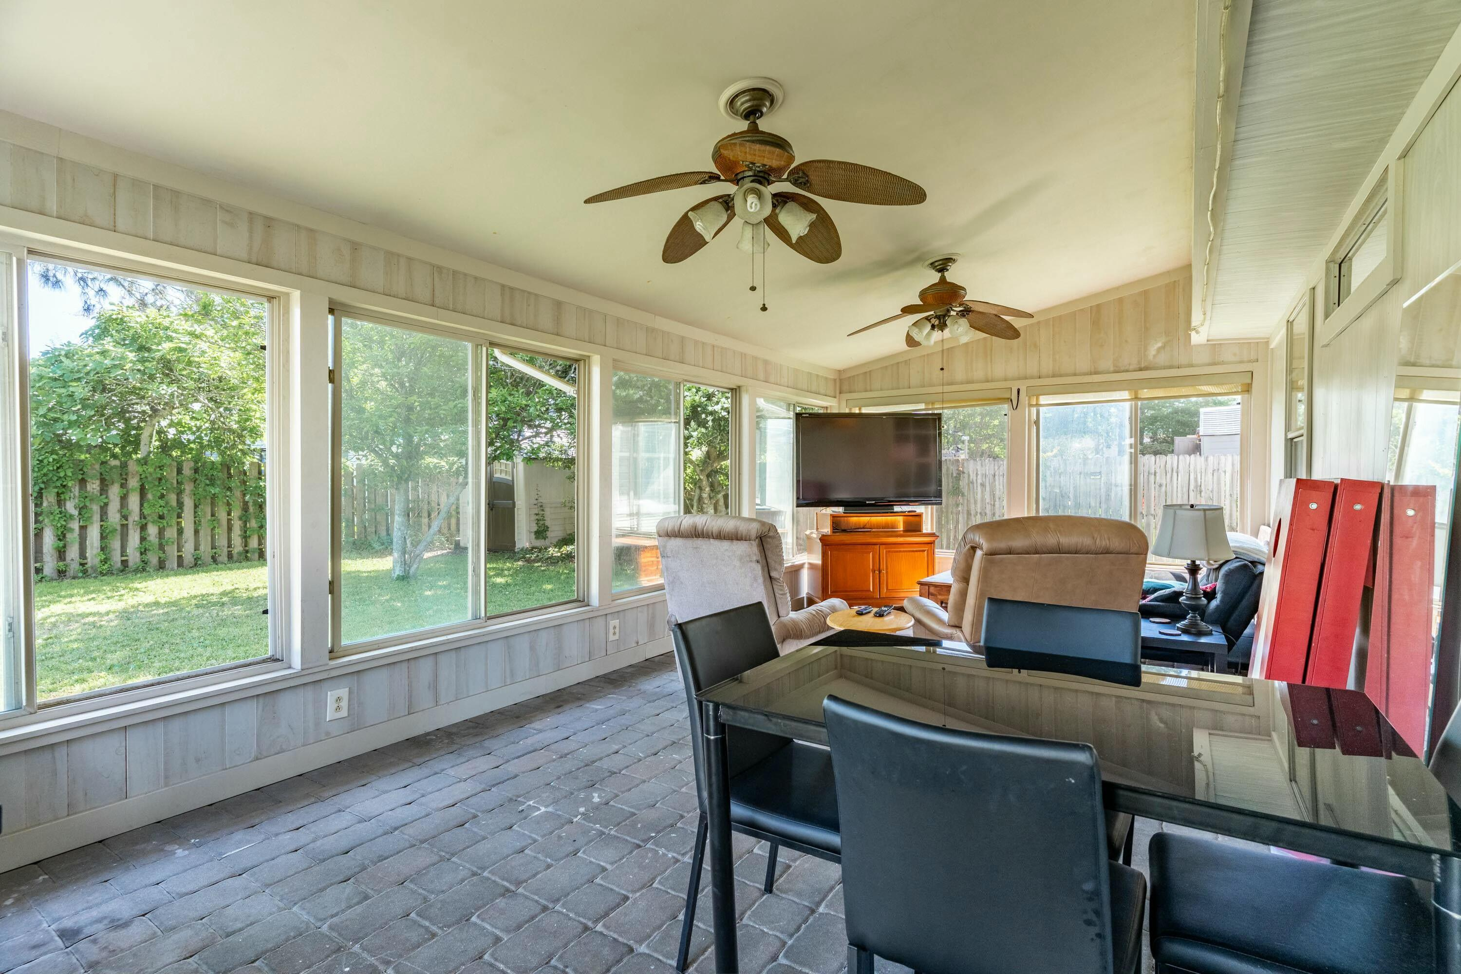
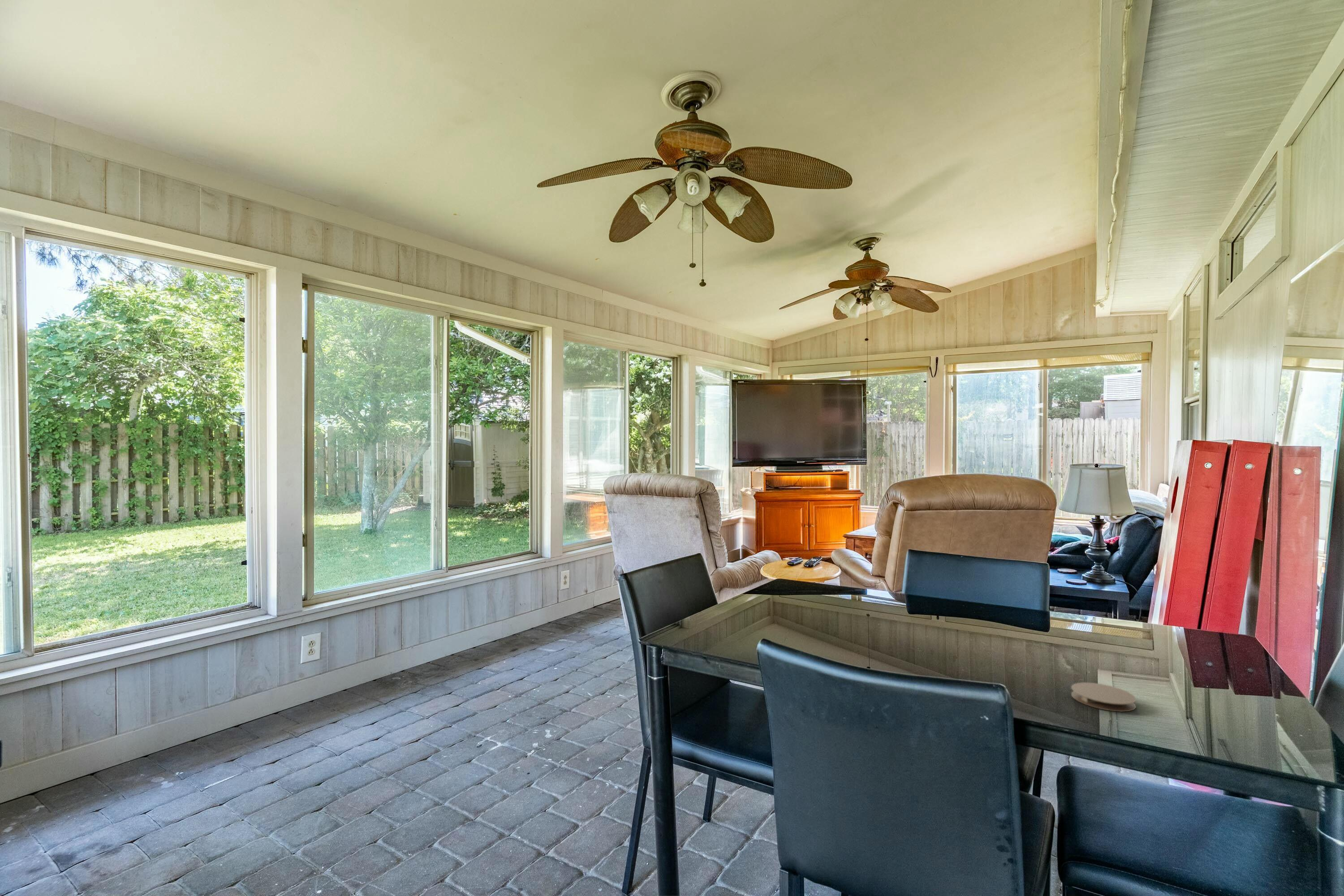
+ coaster (1103, 696)
